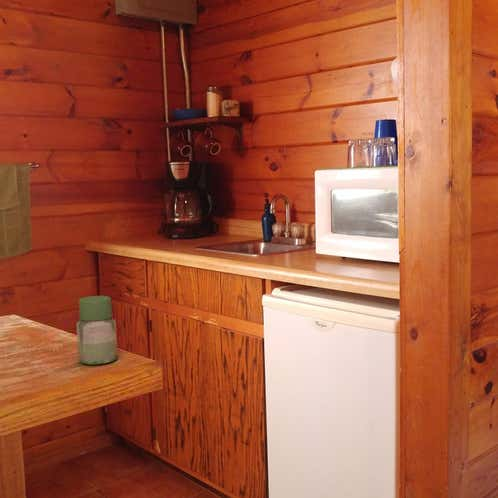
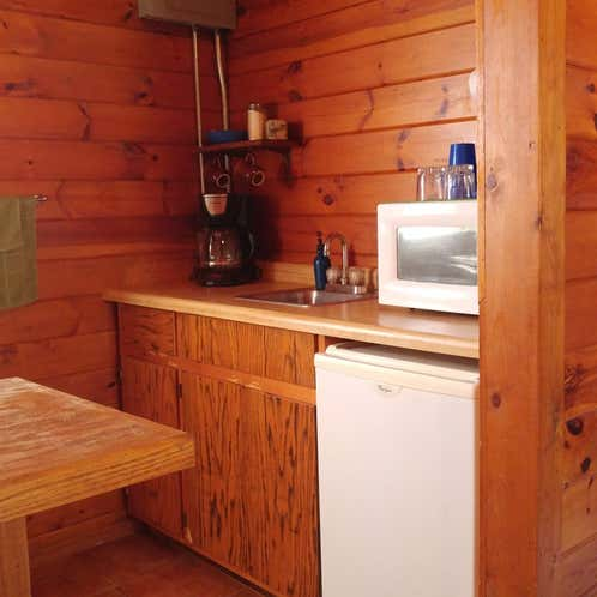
- jar (96, 329)
